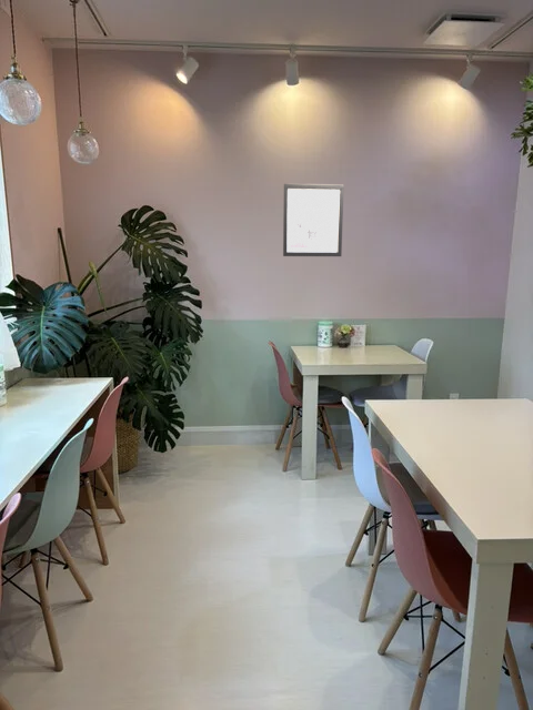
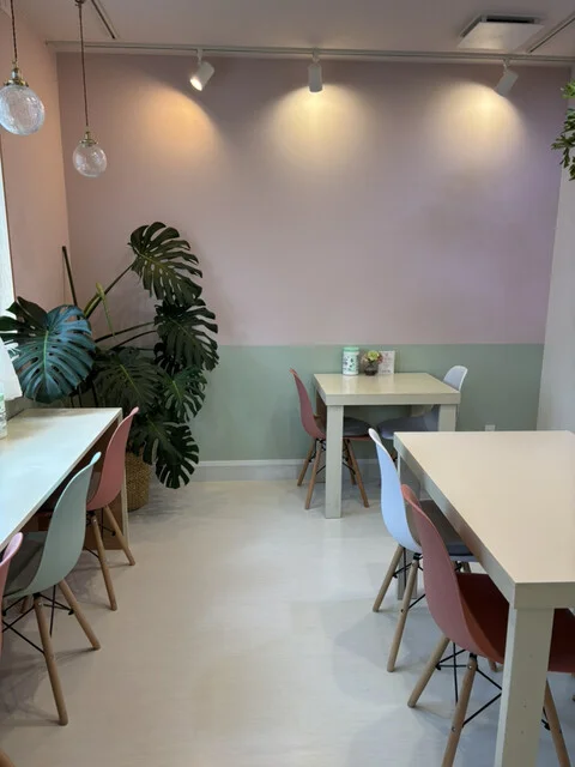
- wall art (313, 221)
